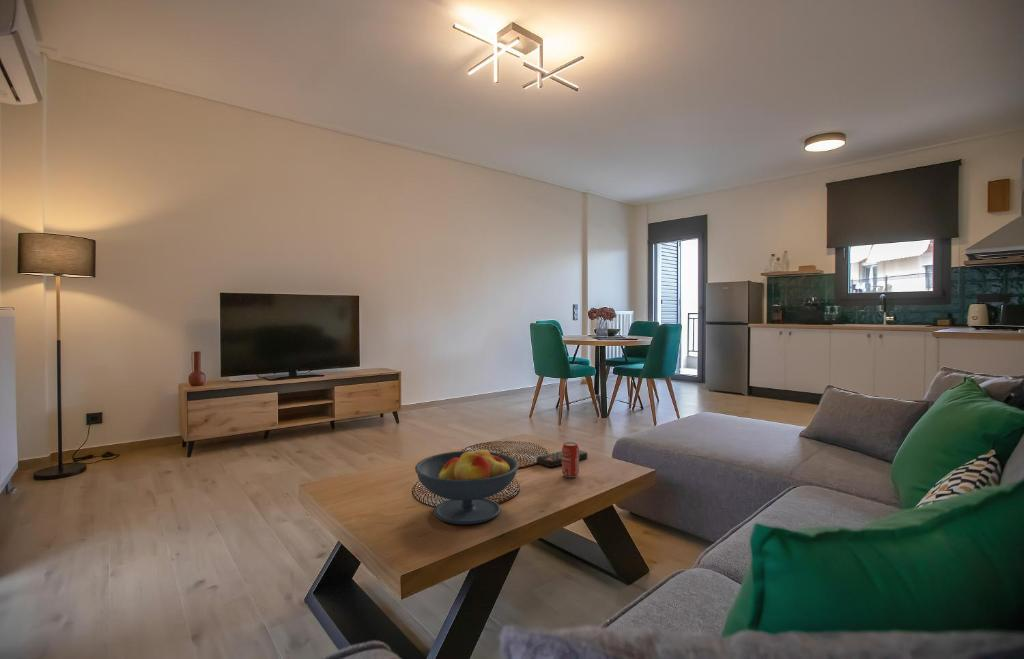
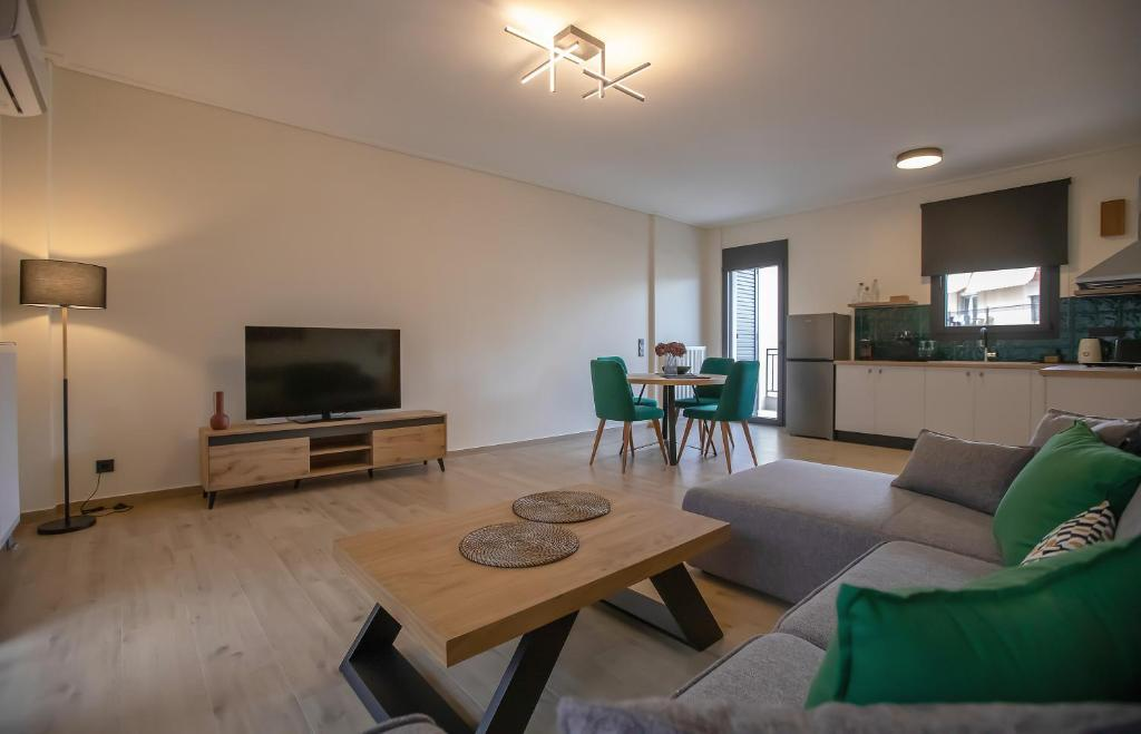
- remote control (561, 457)
- fruit bowl (467, 479)
- beverage can (570, 459)
